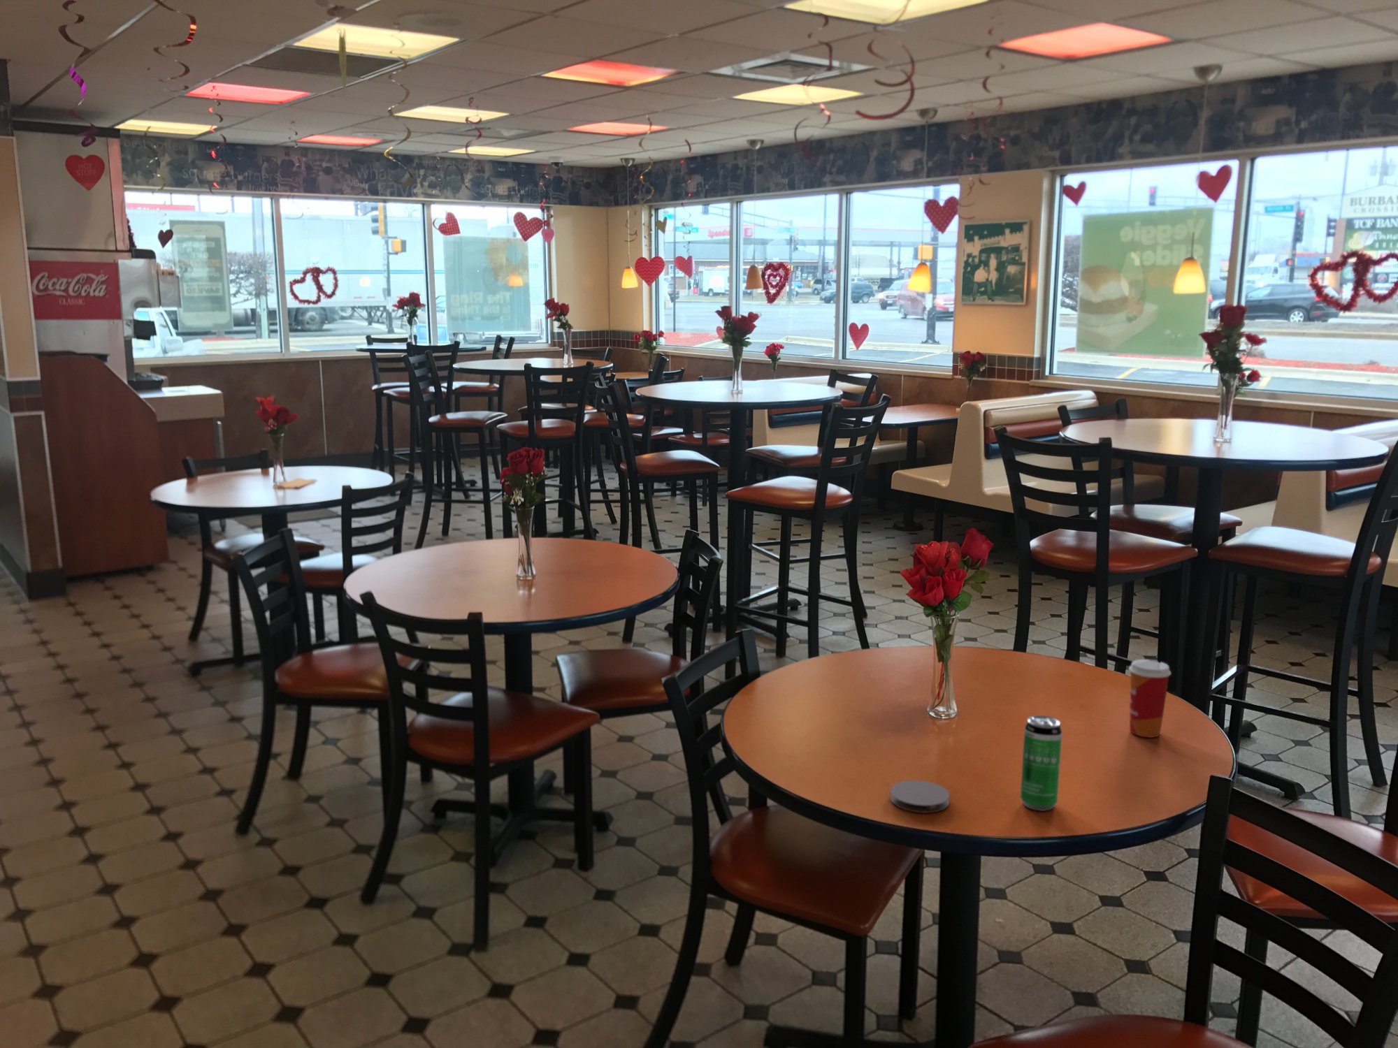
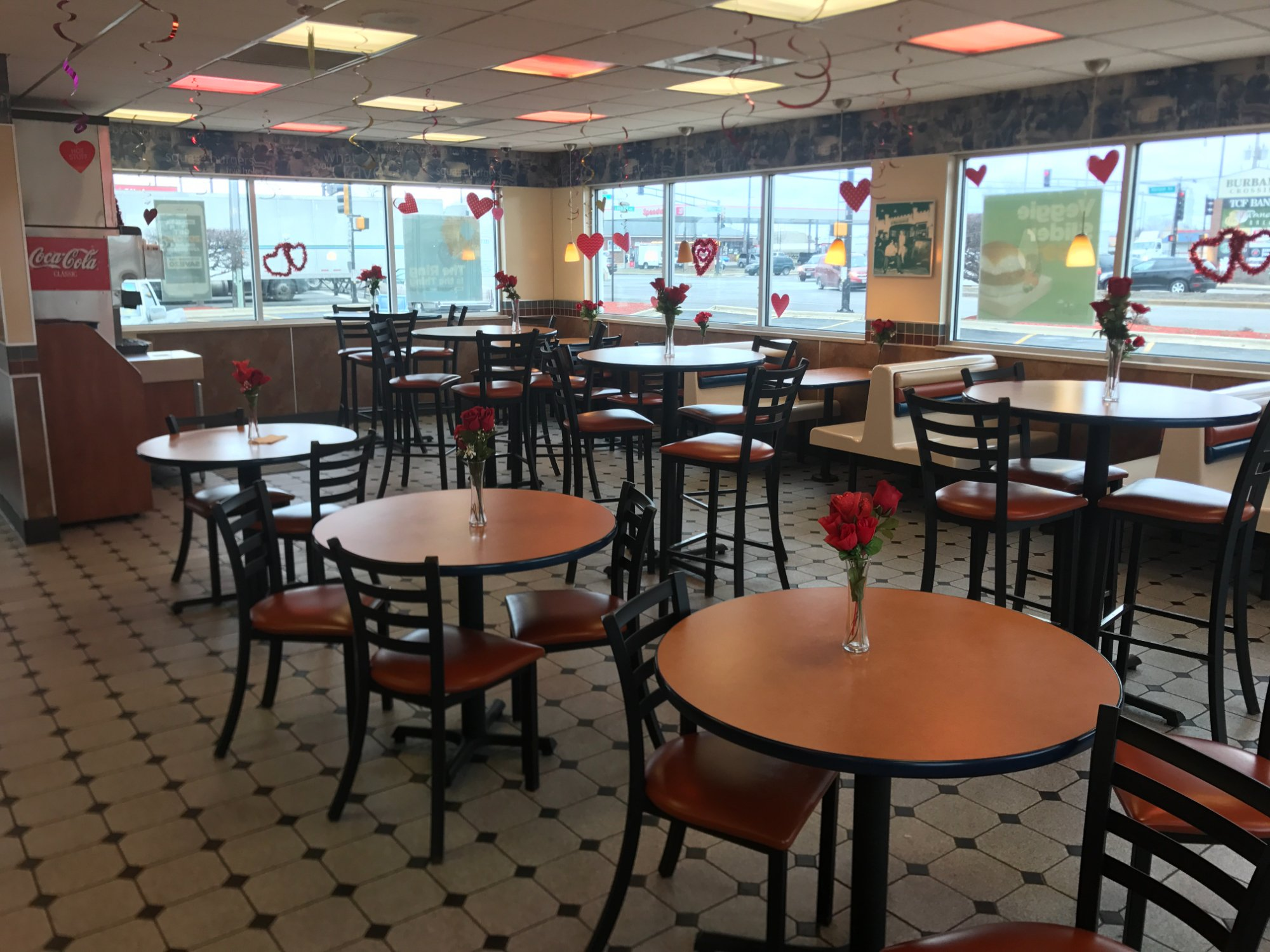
- coaster (919, 796)
- beverage can (1041, 763)
- paper cup (1147, 699)
